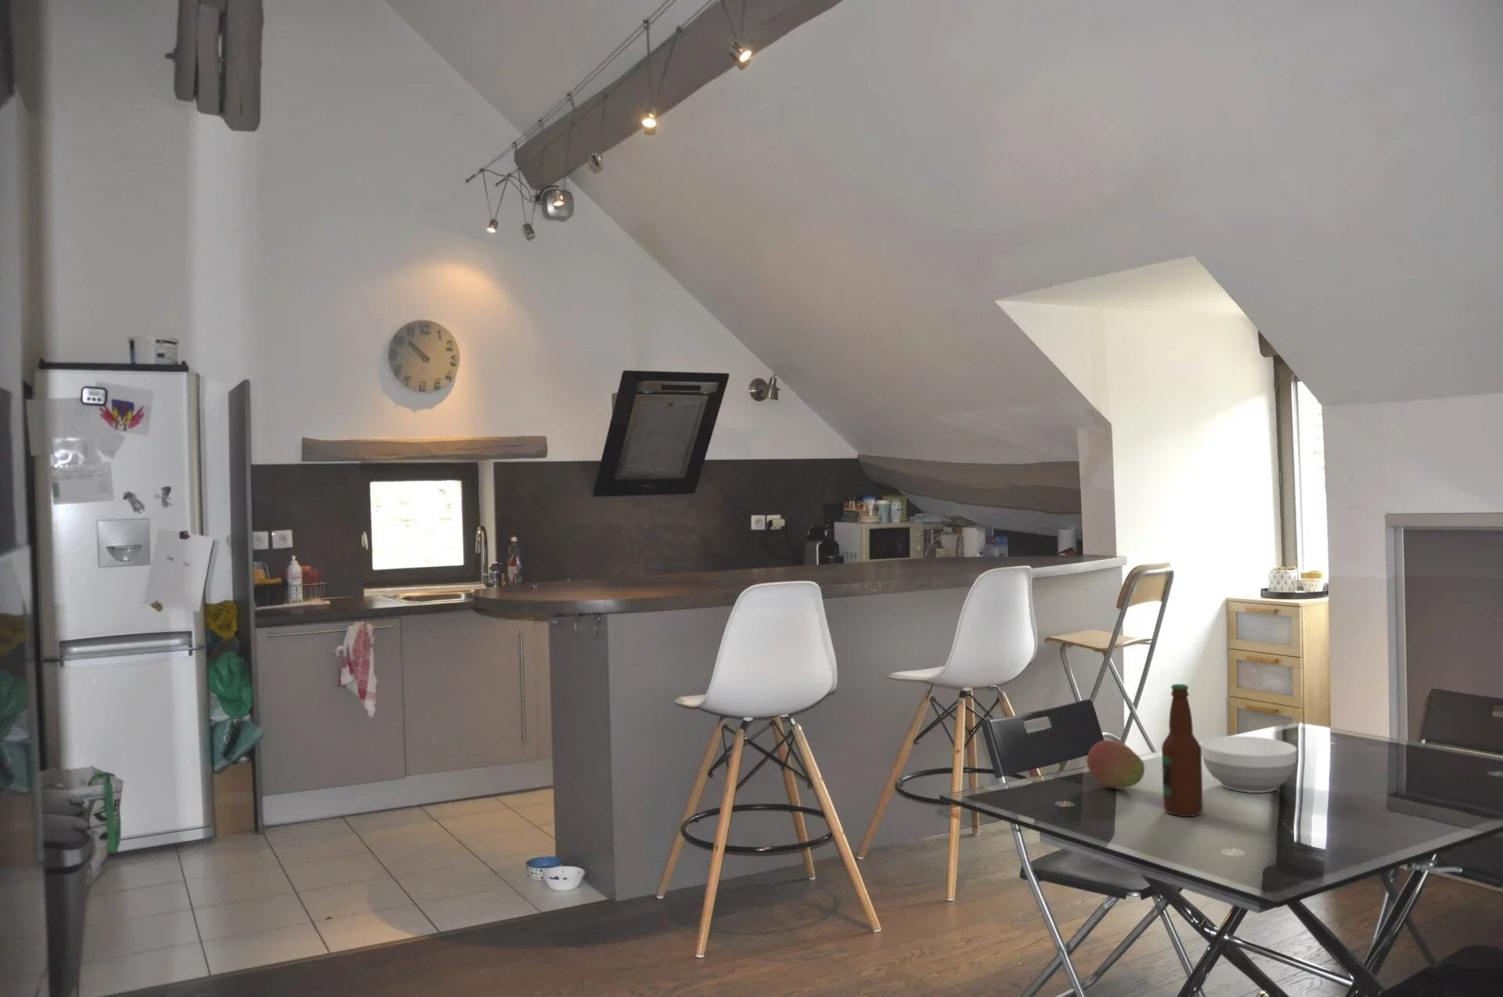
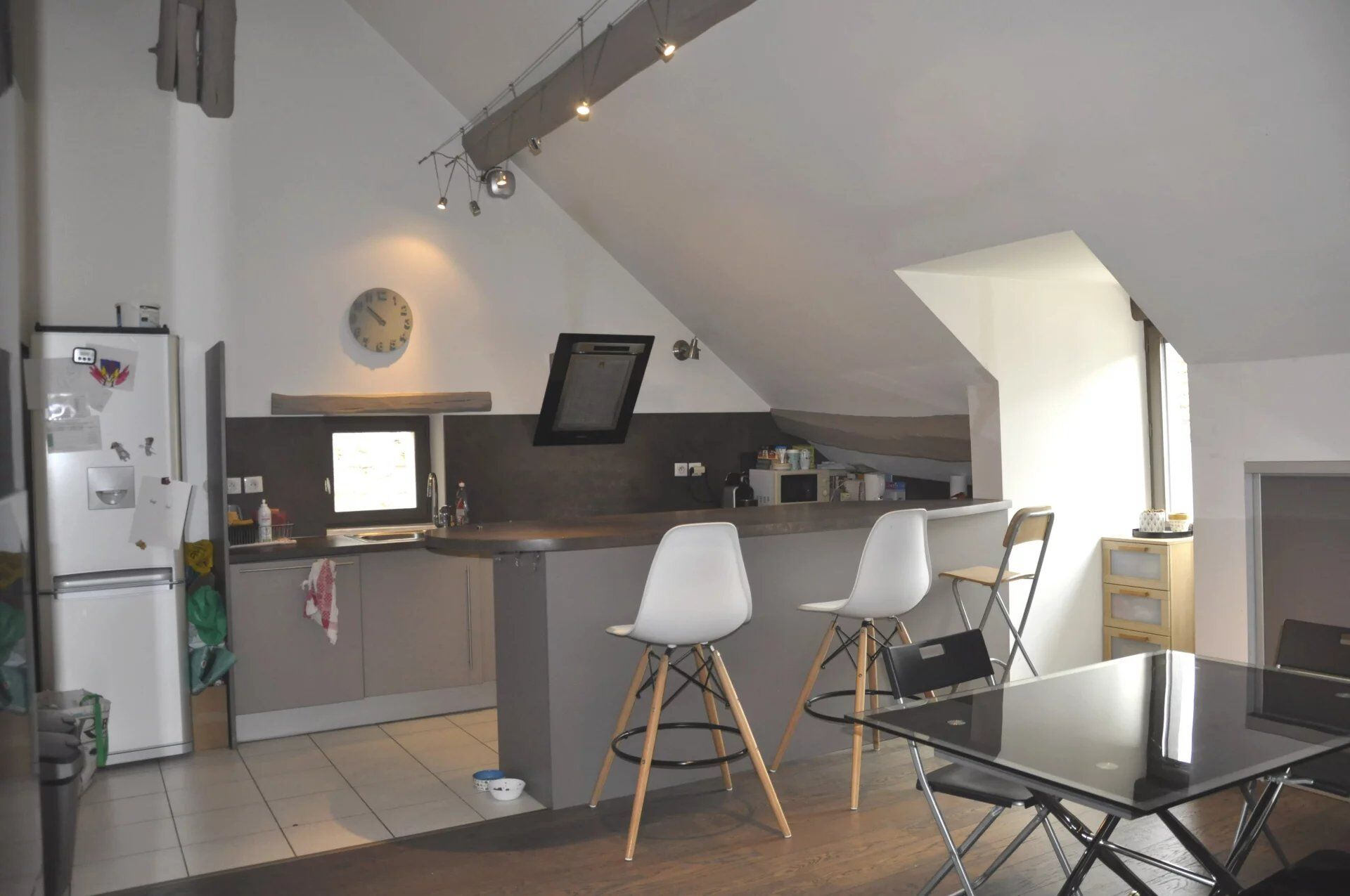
- fruit (1114, 764)
- bottle (1181, 749)
- bowl (1248, 766)
